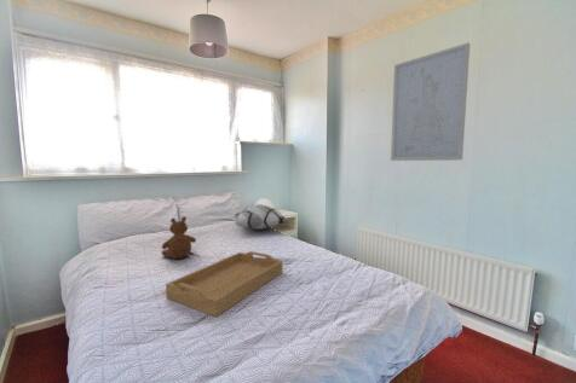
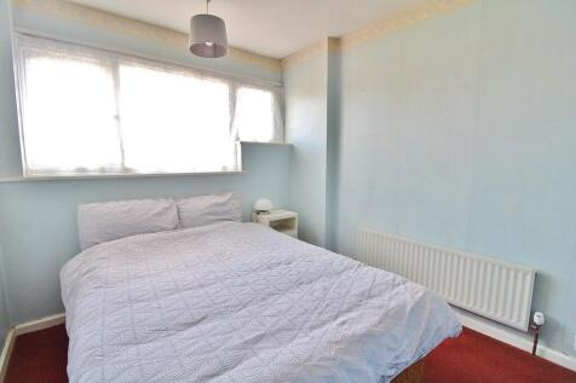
- decorative pillow (259, 216)
- teddy bear (175, 236)
- wall art (425, 109)
- serving tray (230, 275)
